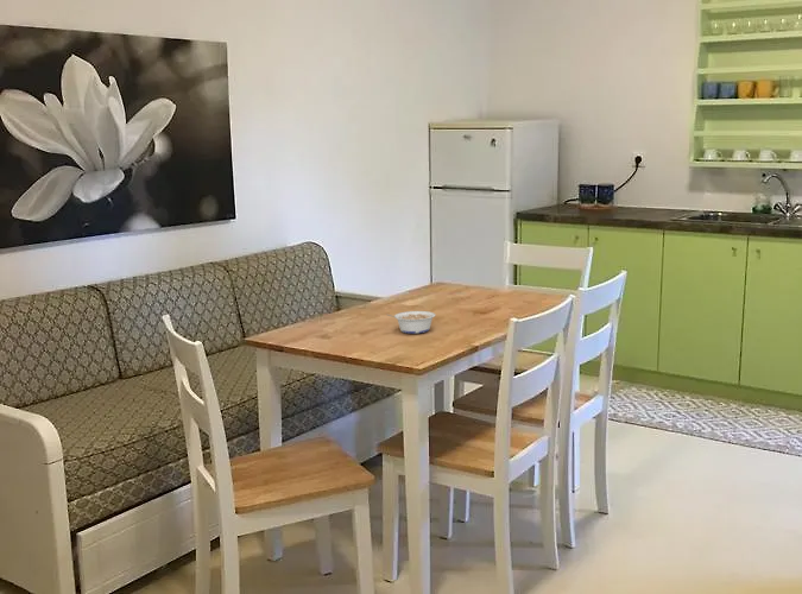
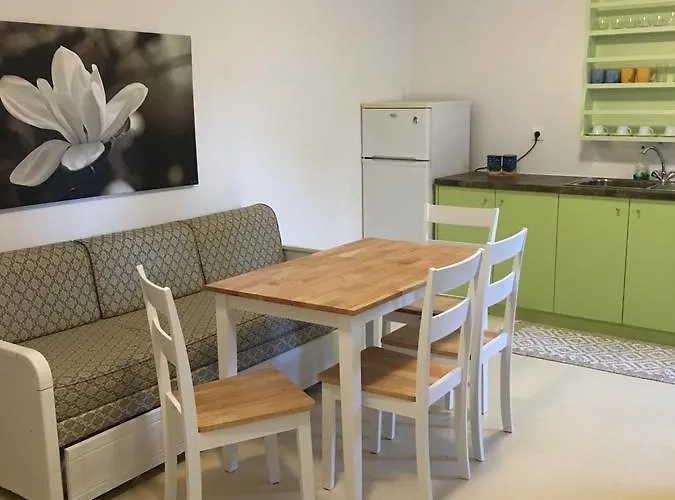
- legume (413, 321)
